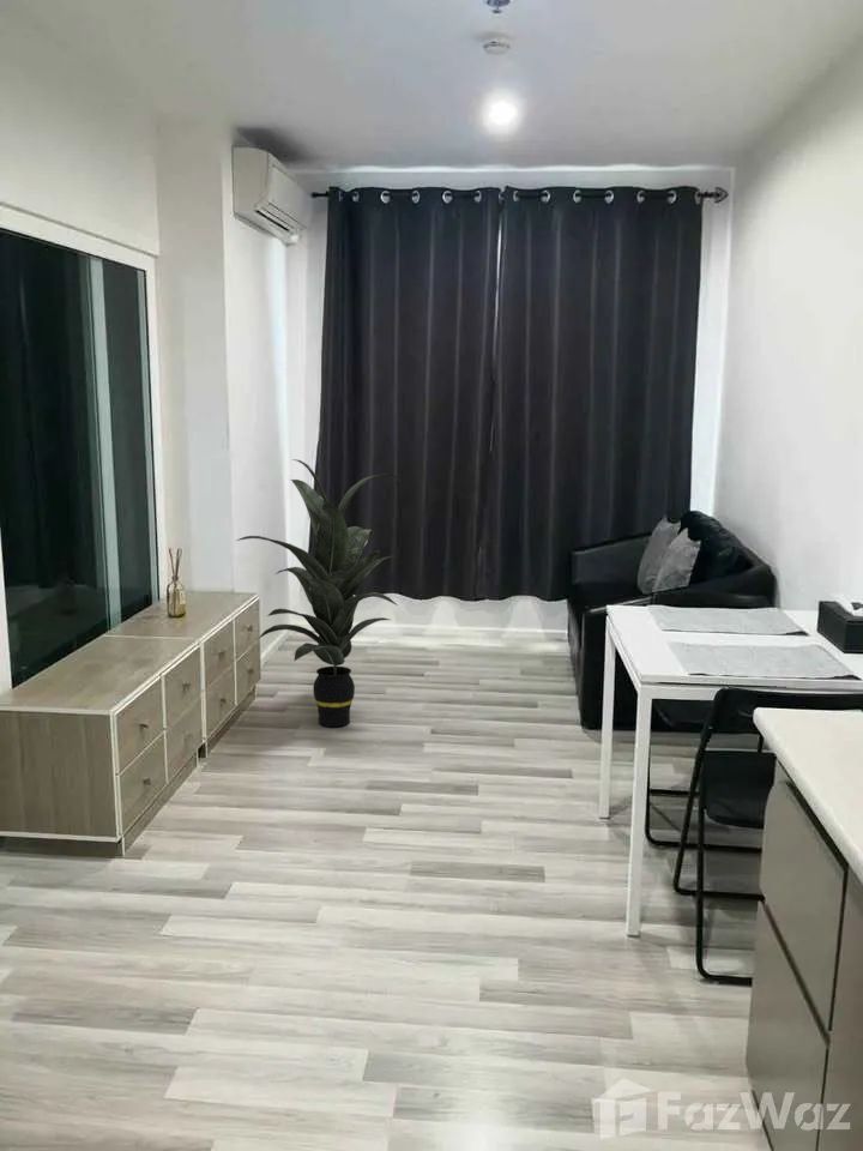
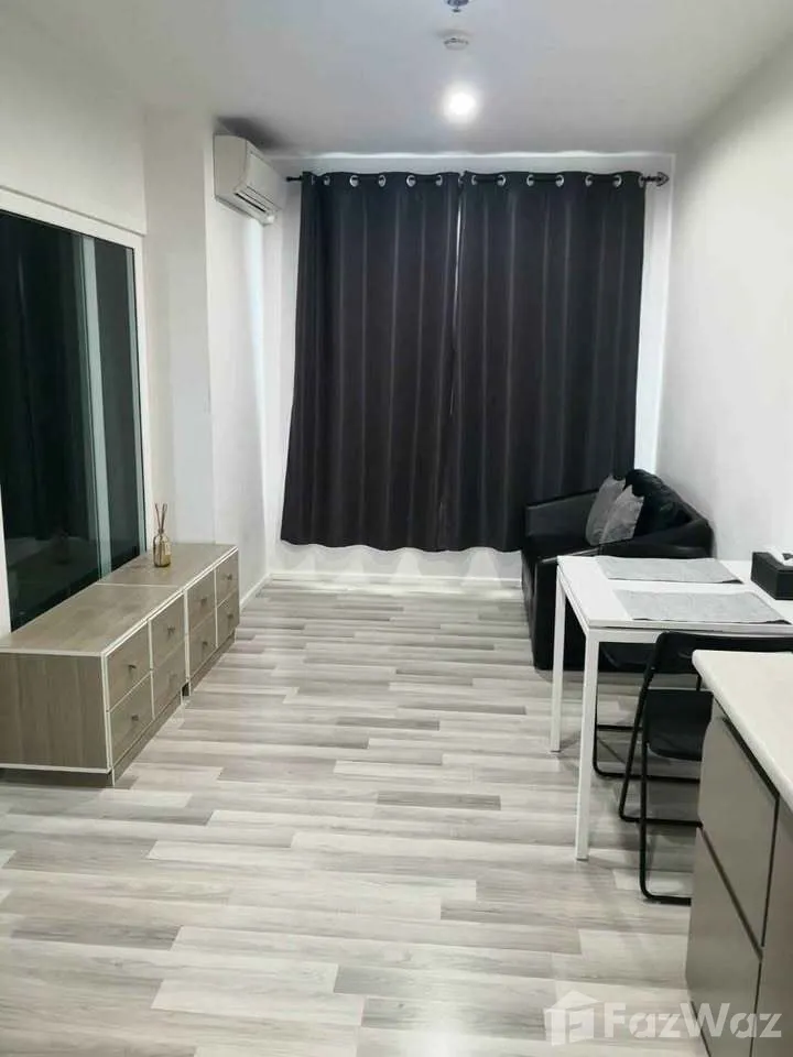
- indoor plant (324, 592)
